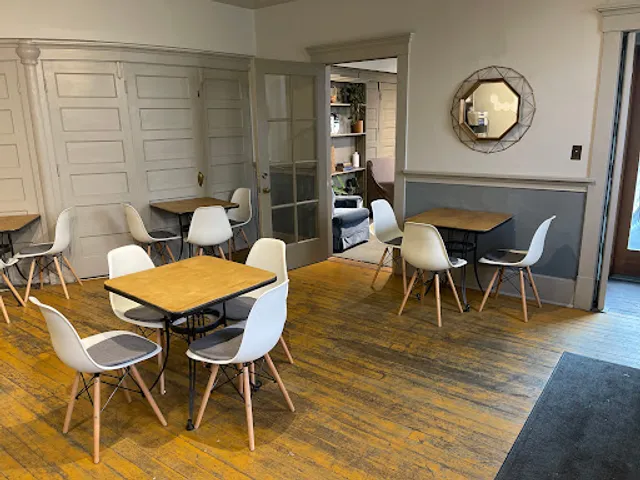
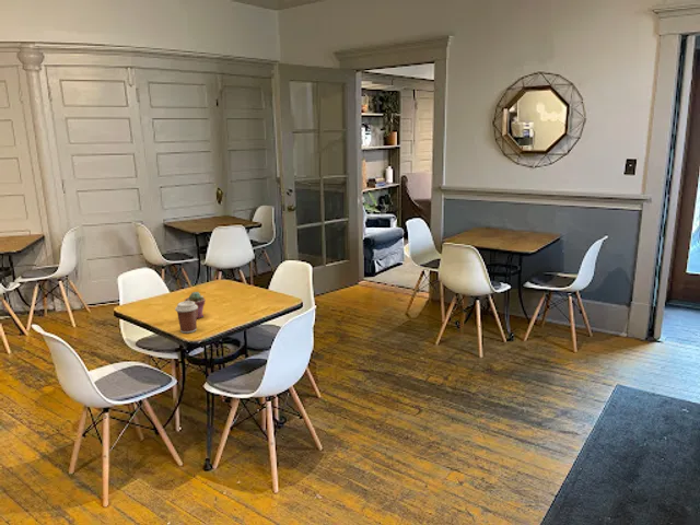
+ potted succulent (195, 303)
+ coffee cup (187, 316)
